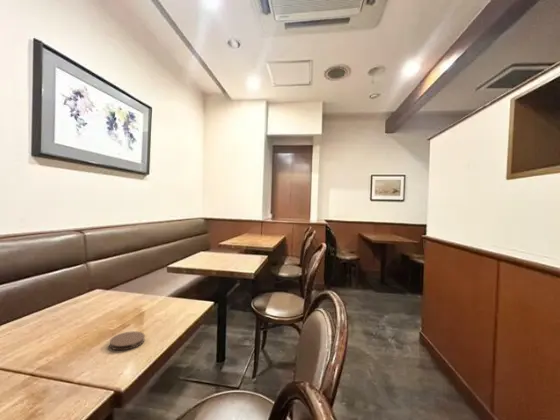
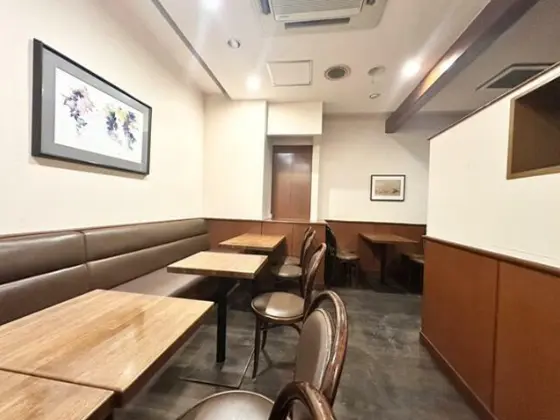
- coaster (127, 340)
